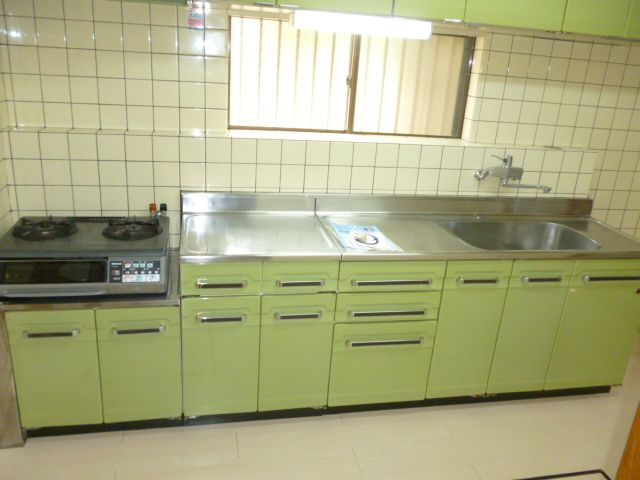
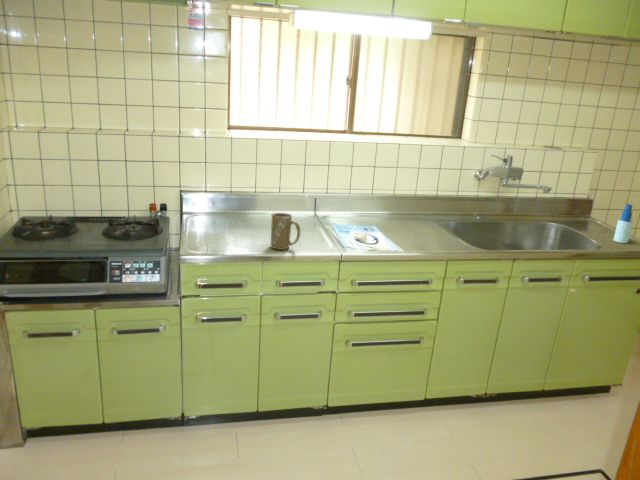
+ spray bottle (625, 223)
+ mug (285, 230)
